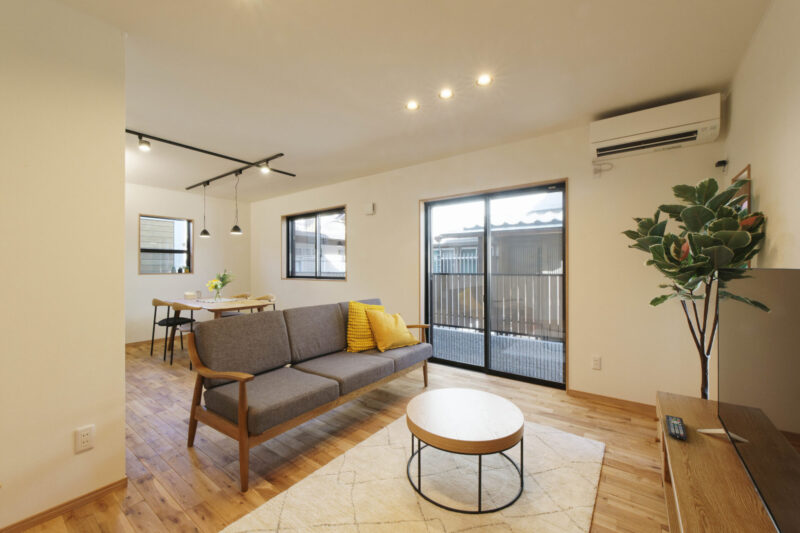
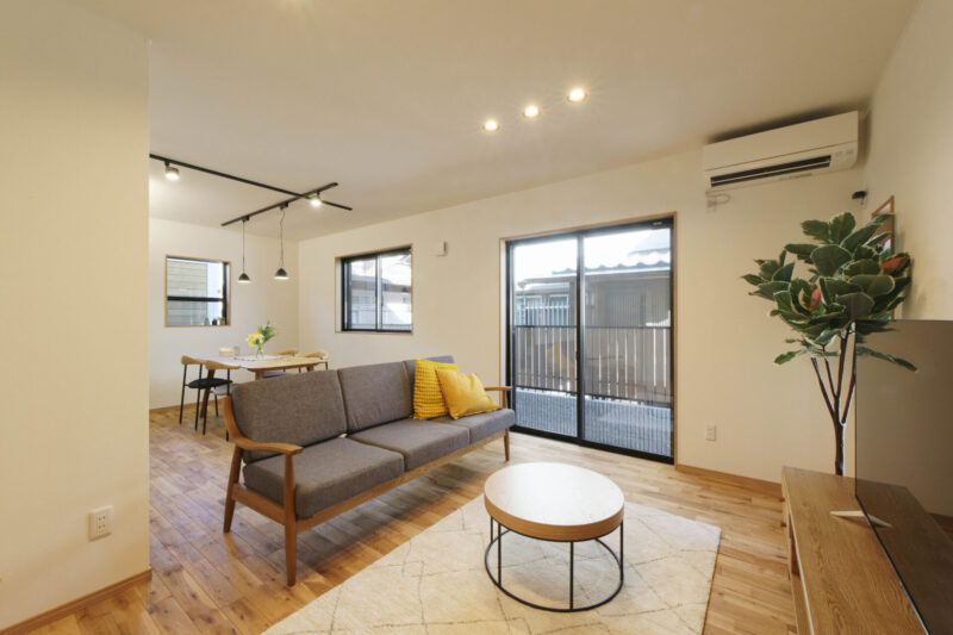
- remote control (675, 426)
